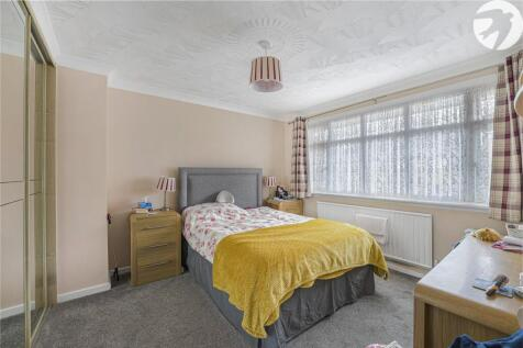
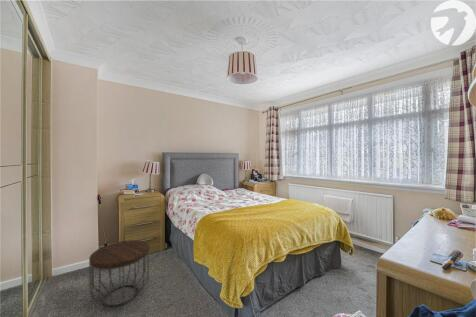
+ side table (119, 272)
